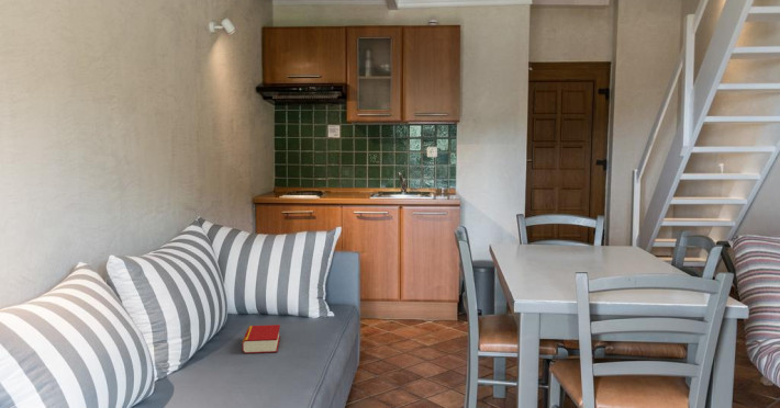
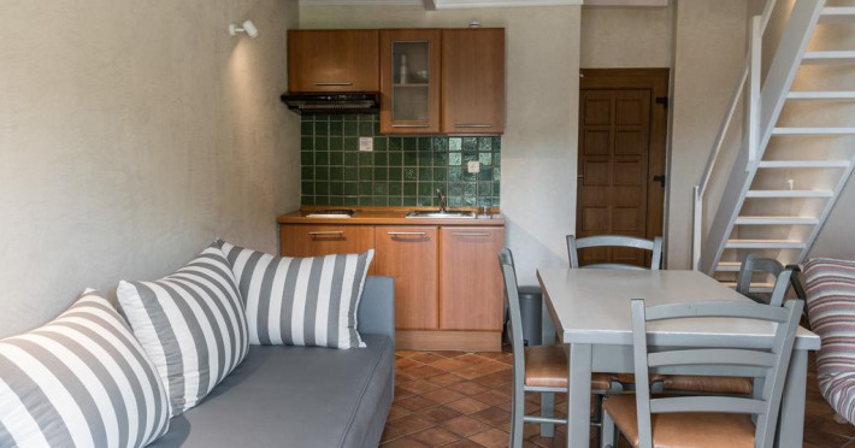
- book (261, 338)
